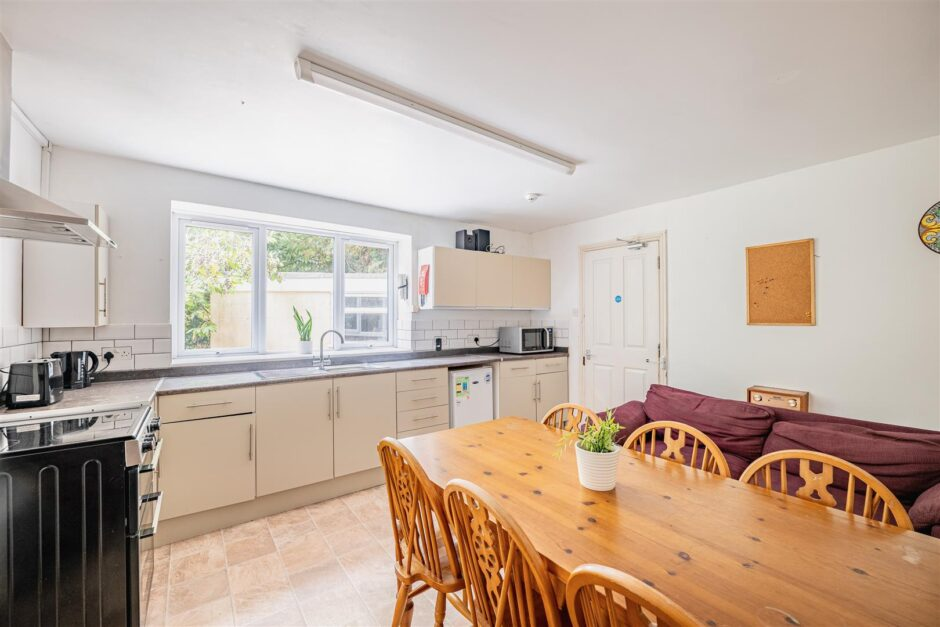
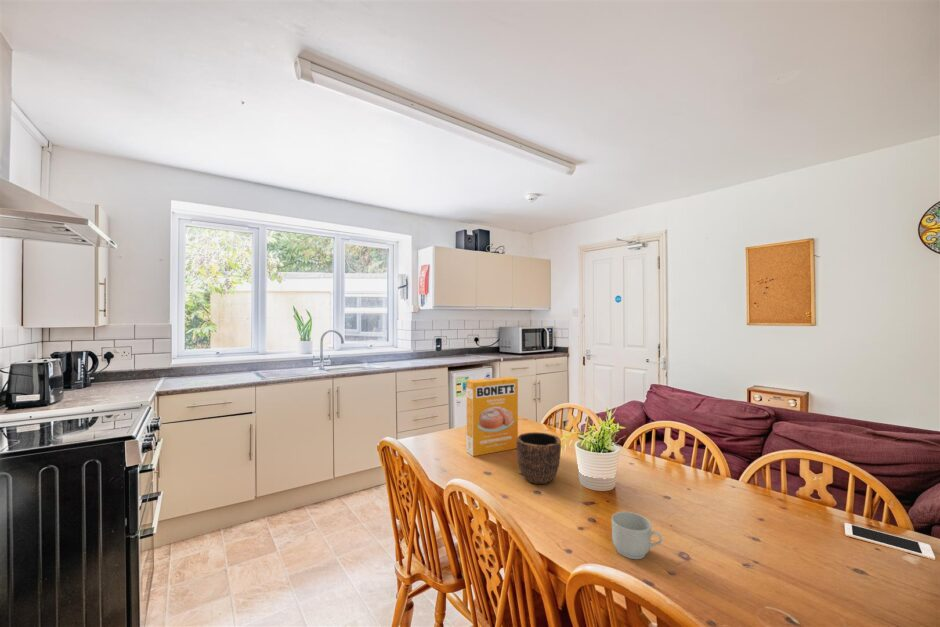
+ bowl (538, 458)
+ cereal box (492, 414)
+ mug (636, 537)
+ cell phone (886, 540)
